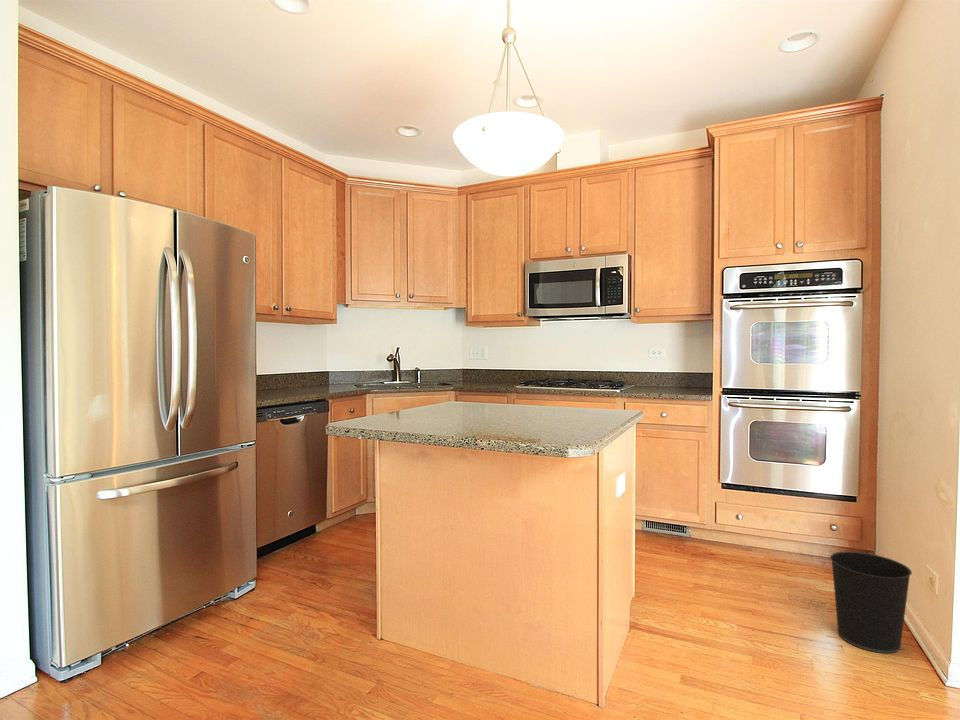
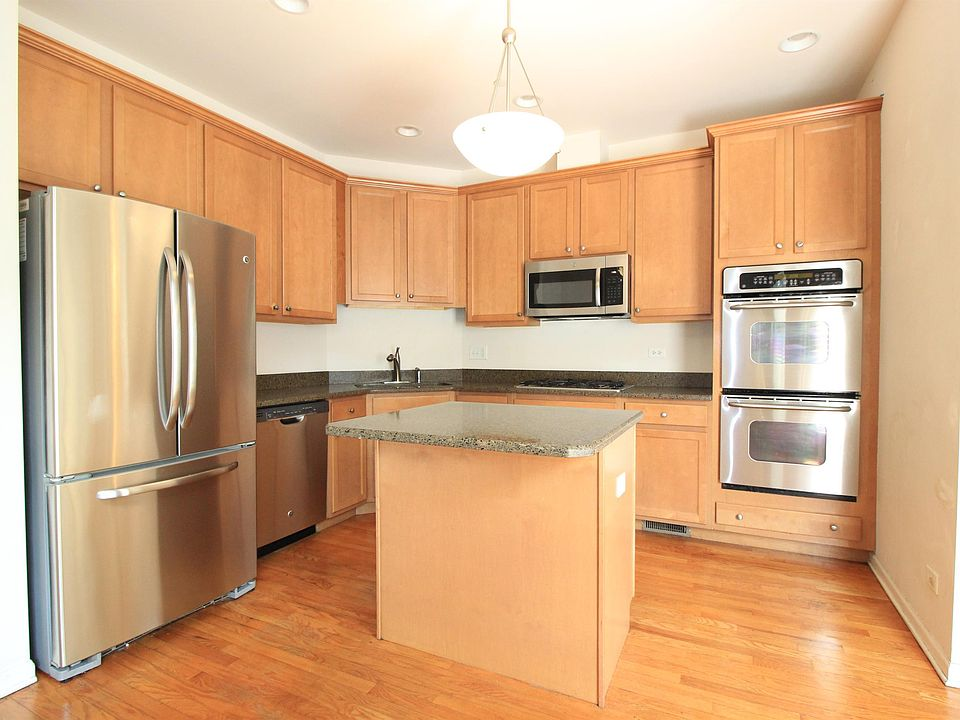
- wastebasket (868, 601)
